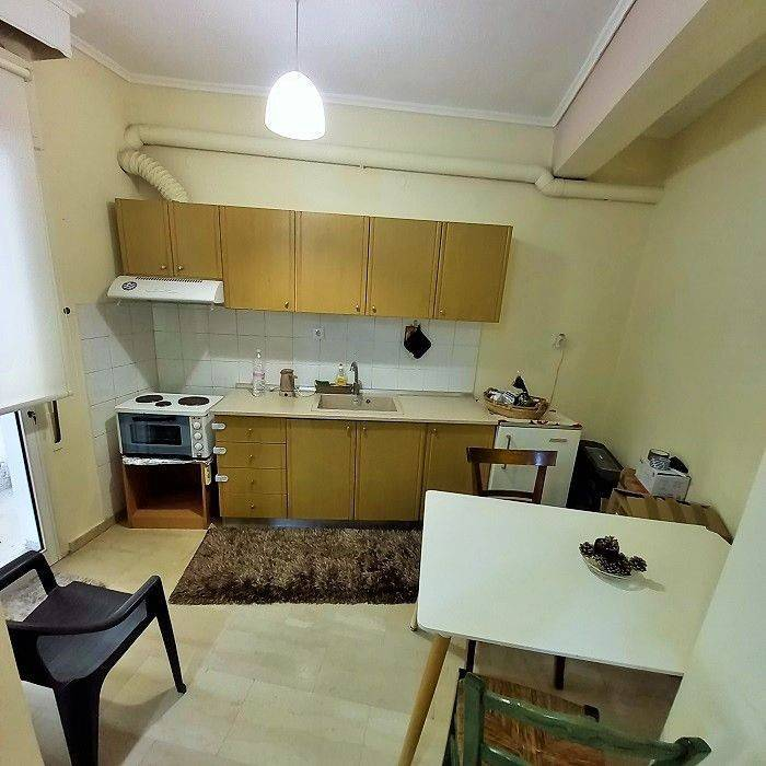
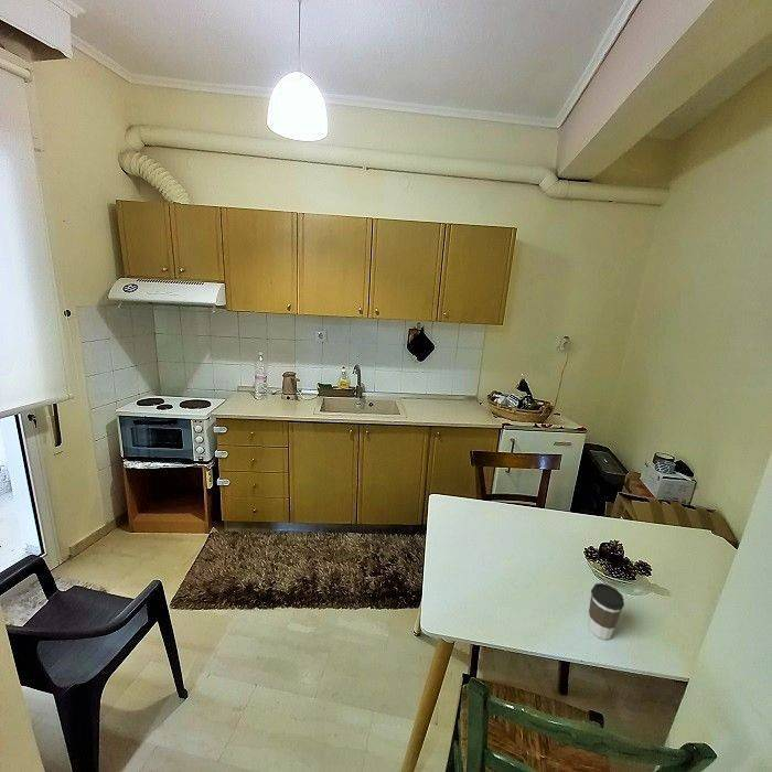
+ coffee cup (603, 611)
